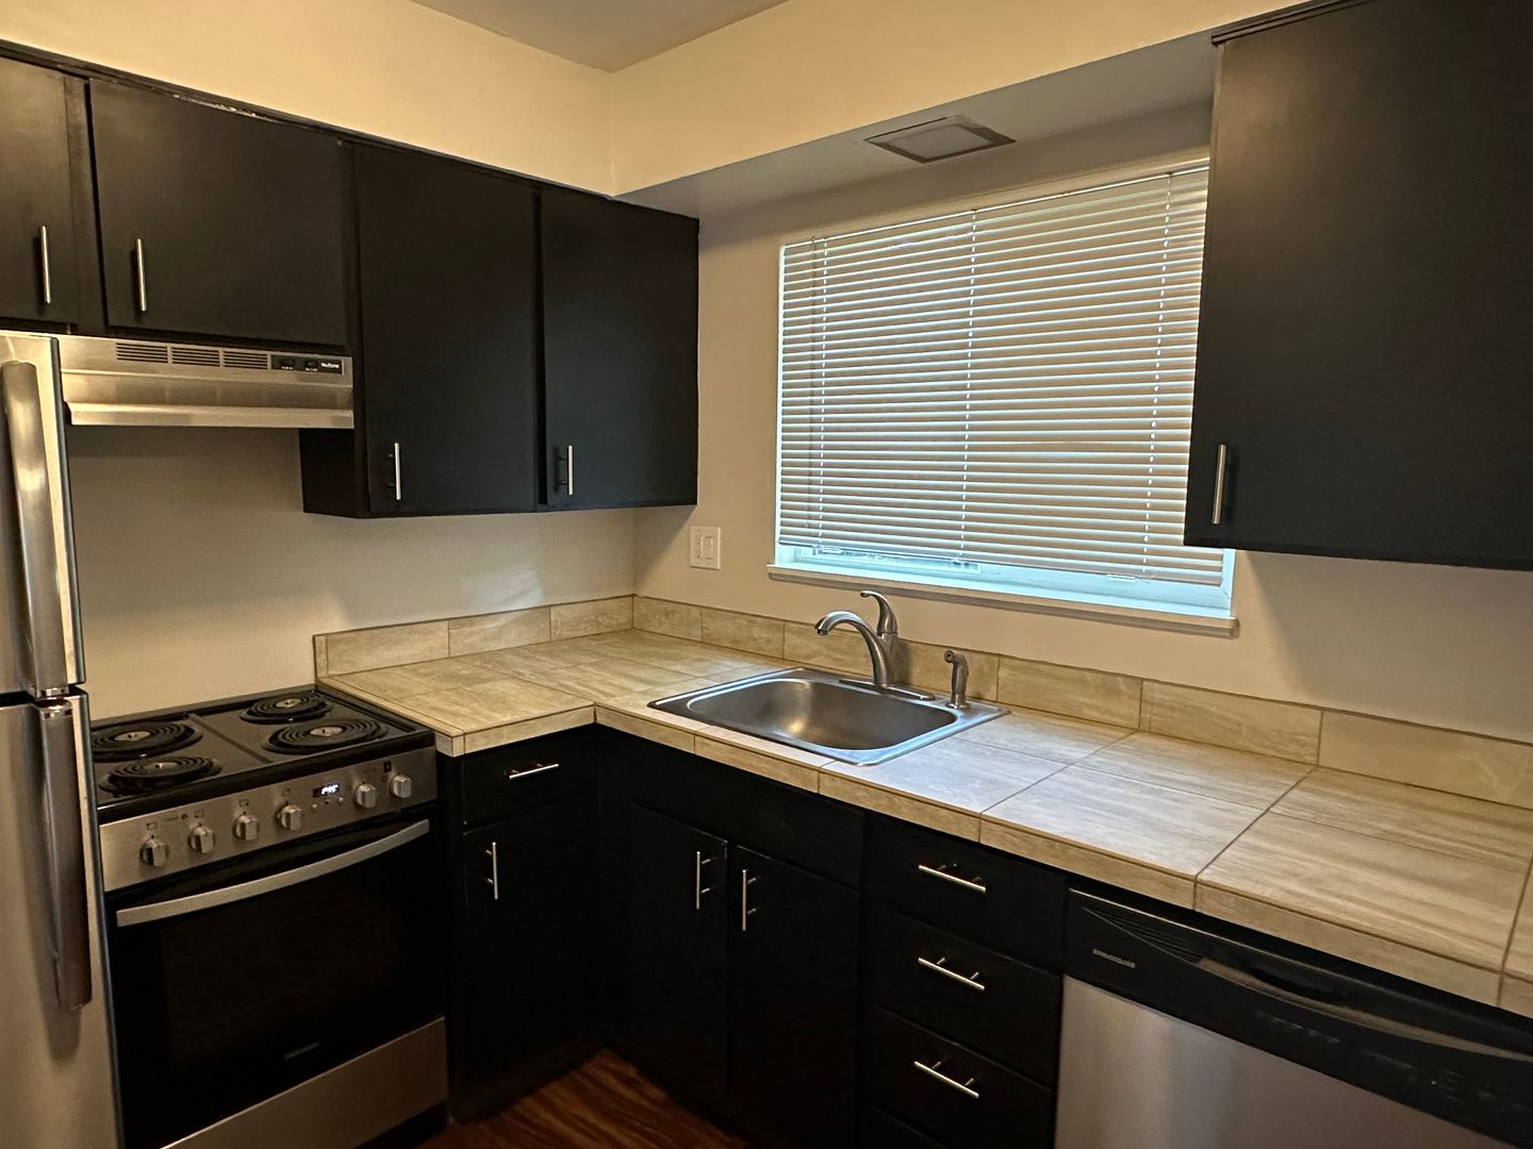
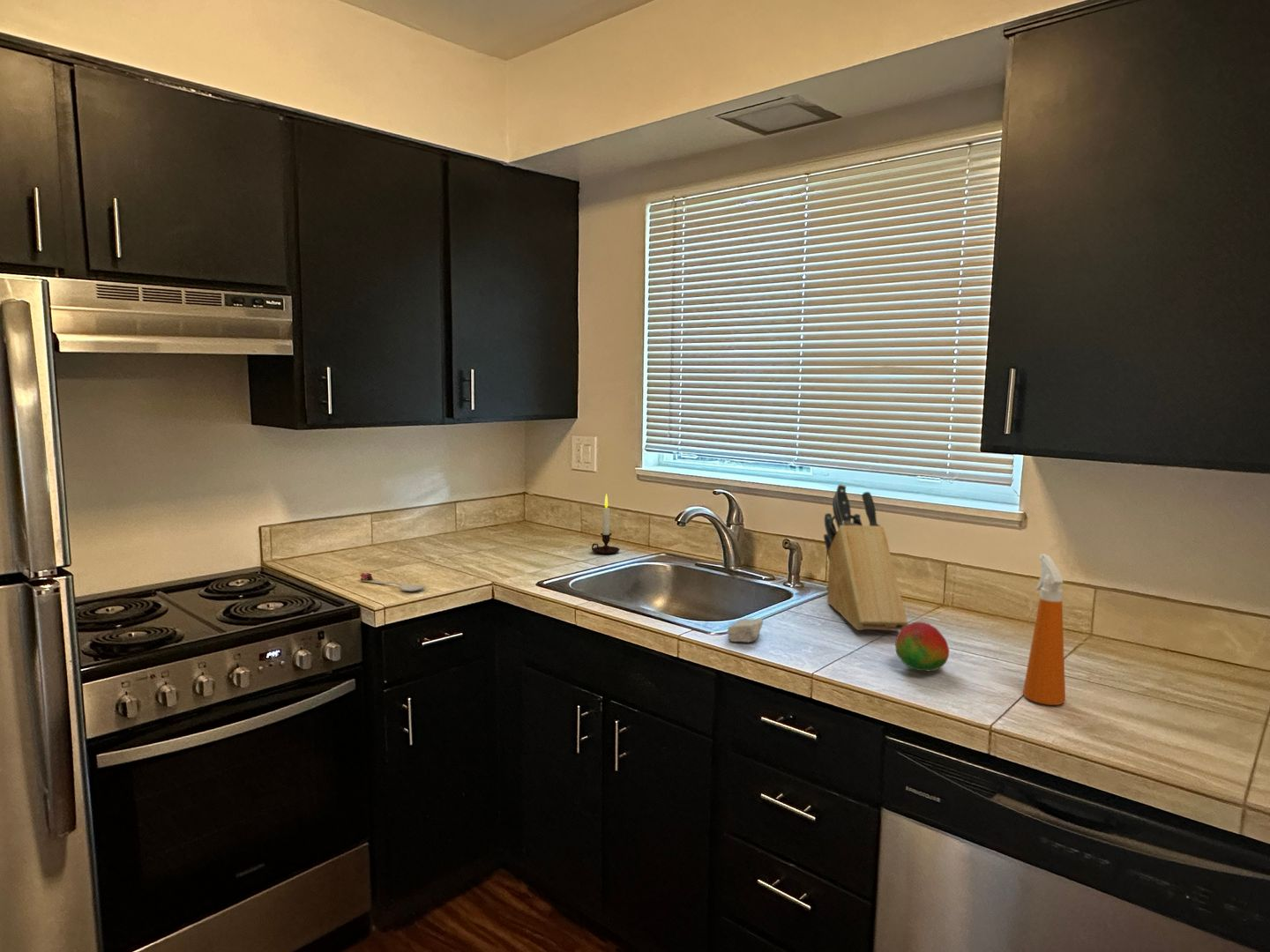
+ fruit (921, 647)
+ knife block (861, 552)
+ soap bar (746, 628)
+ candle (603, 523)
+ spoon (392, 582)
+ spray bottle (1045, 626)
